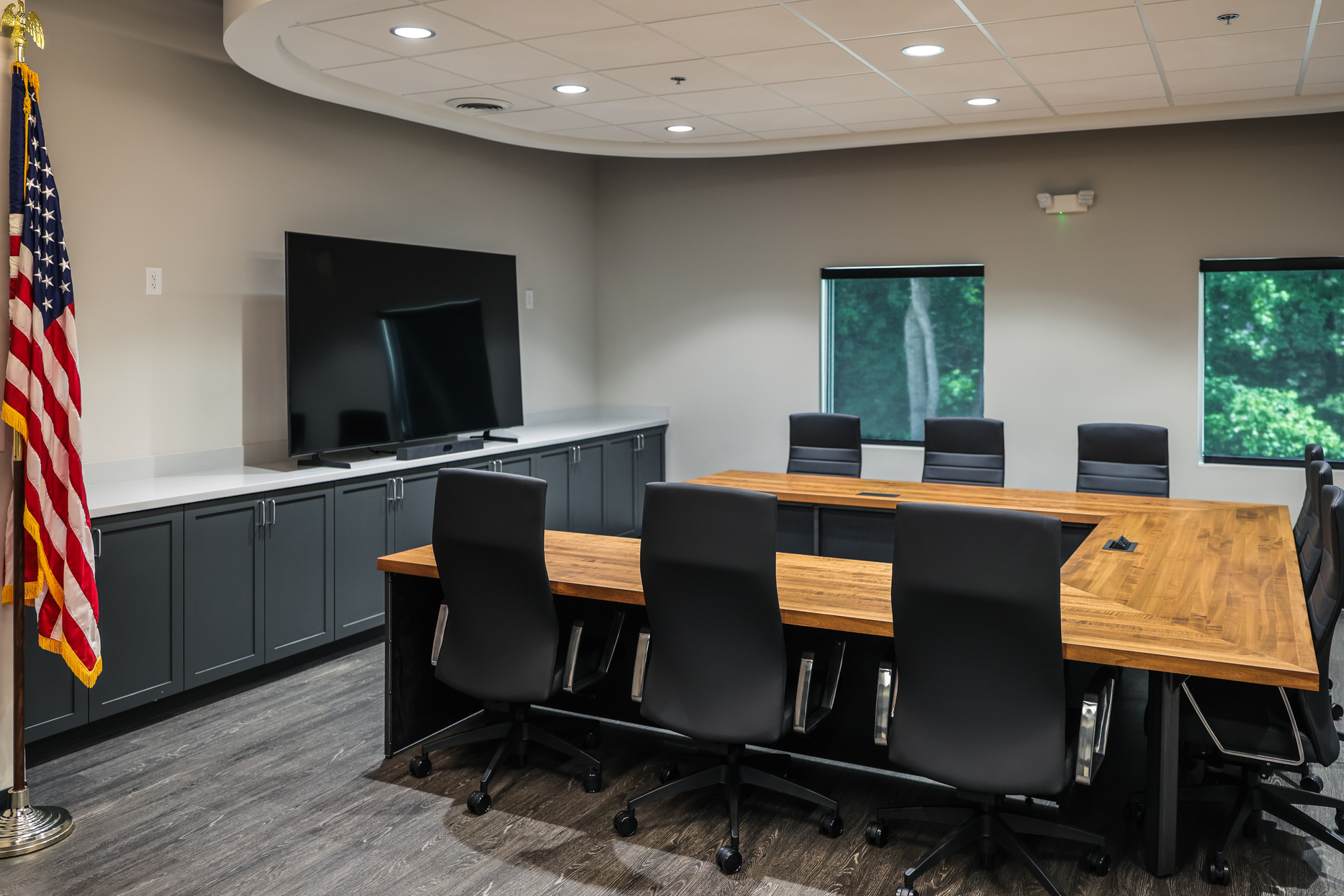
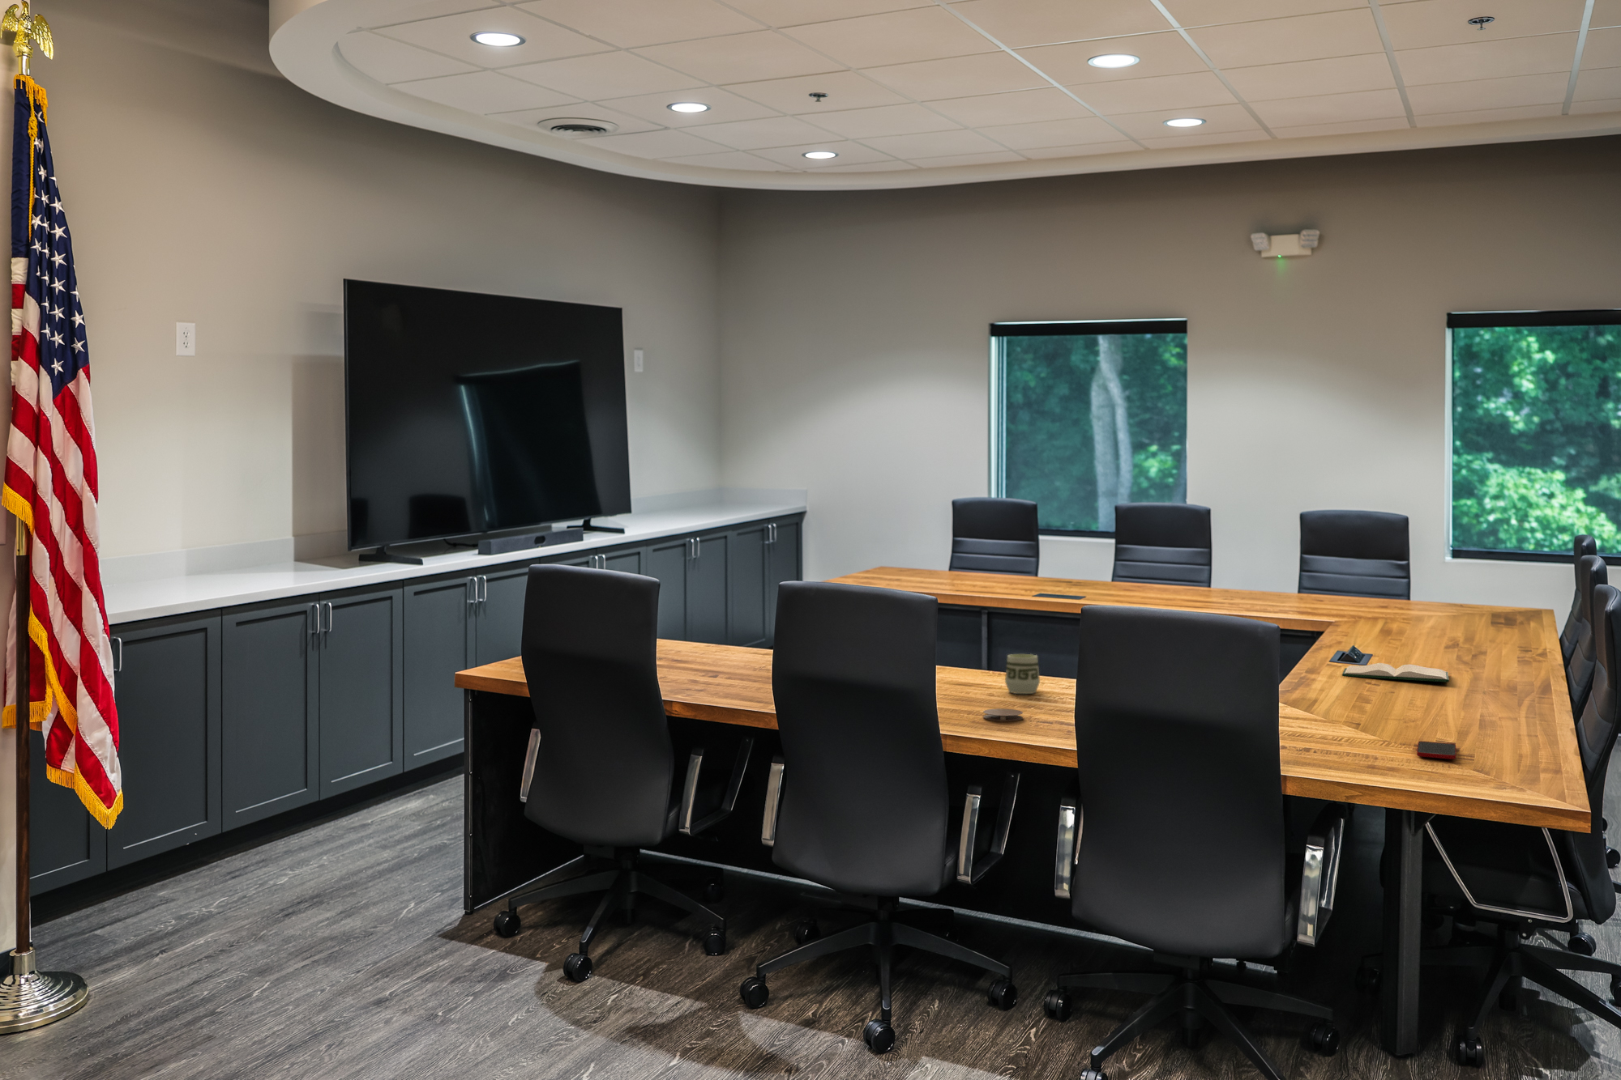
+ hardback book (1395, 670)
+ coaster (1002, 714)
+ cell phone (1436, 750)
+ cup (1022, 674)
